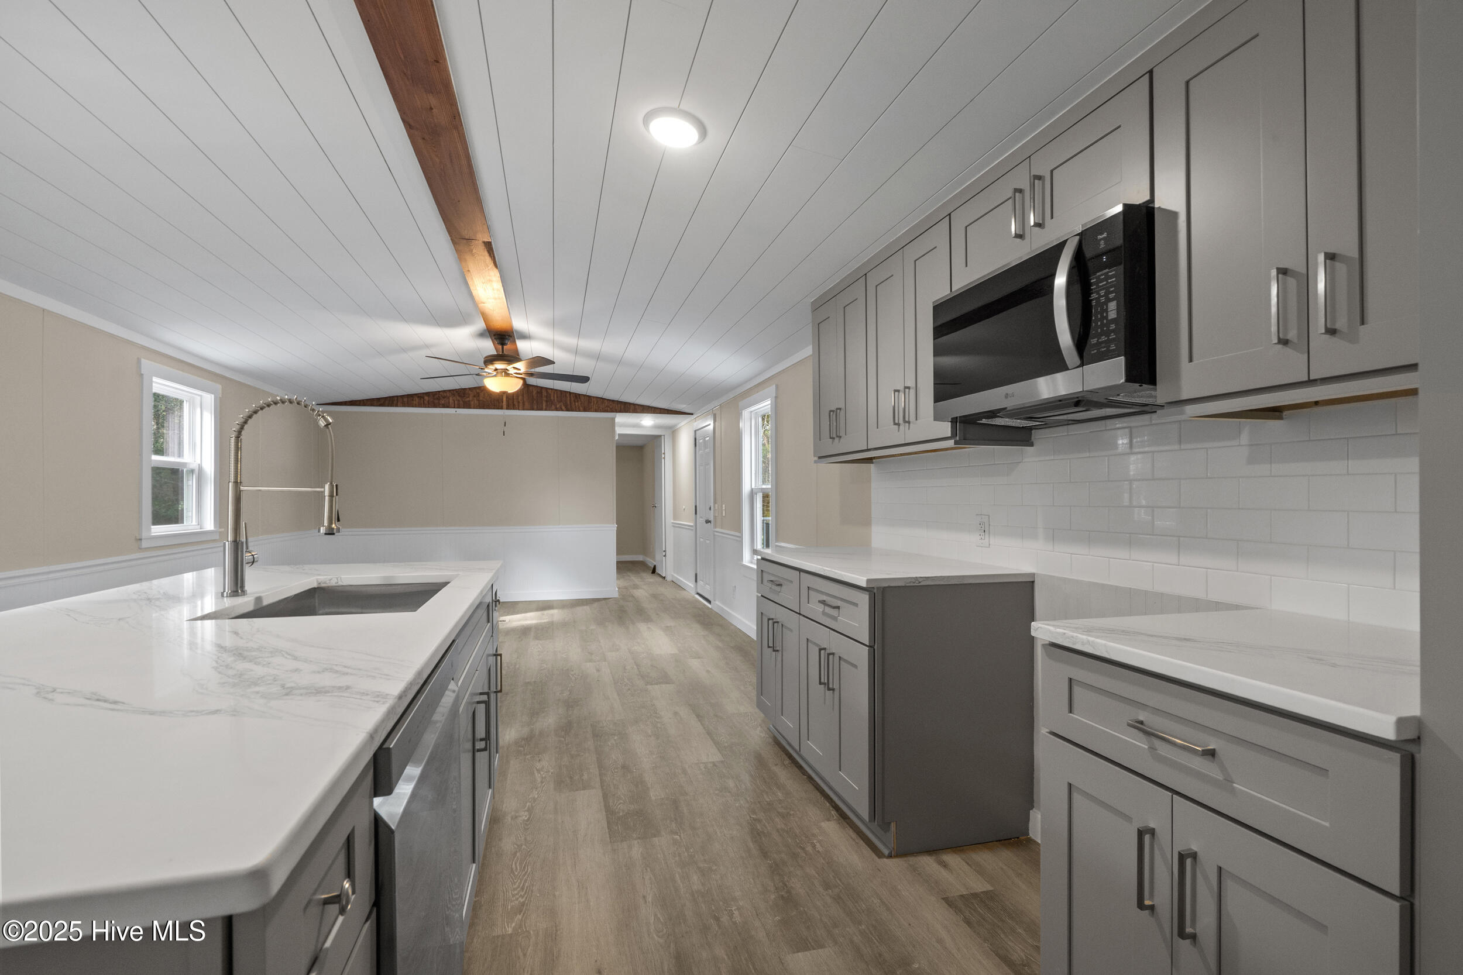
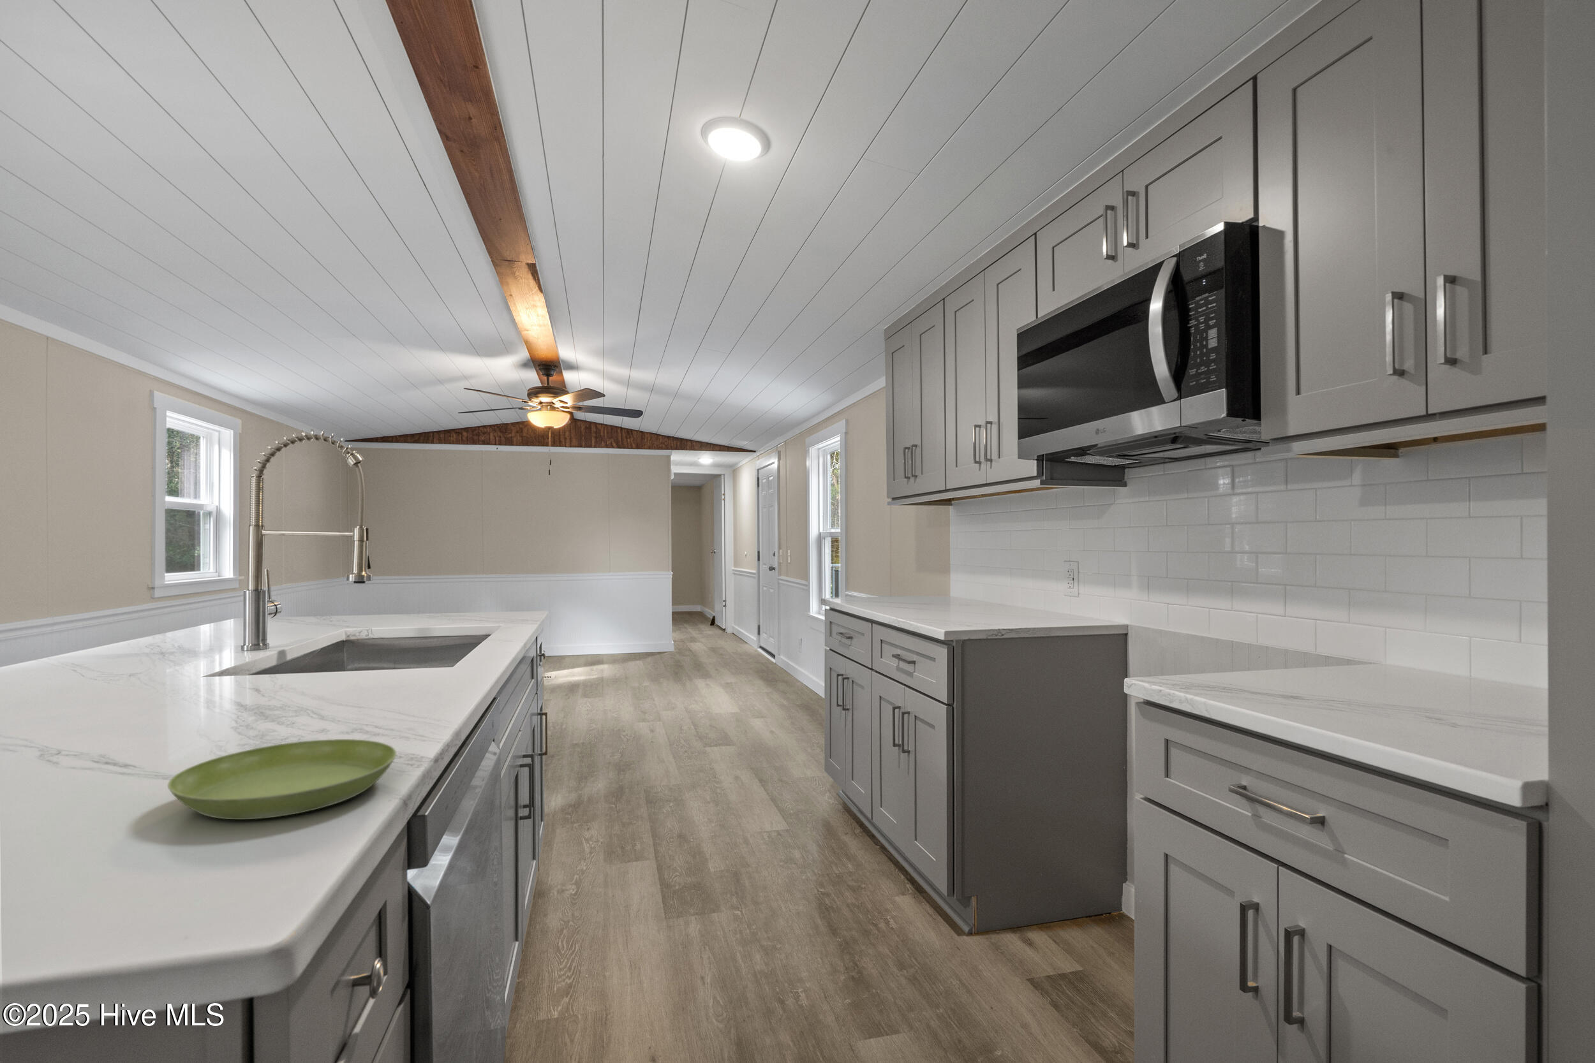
+ saucer (290, 778)
